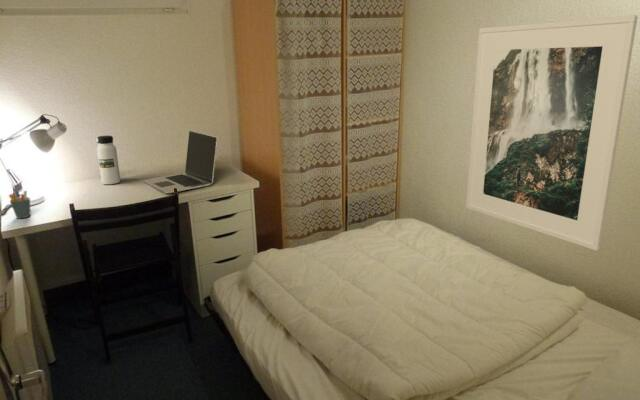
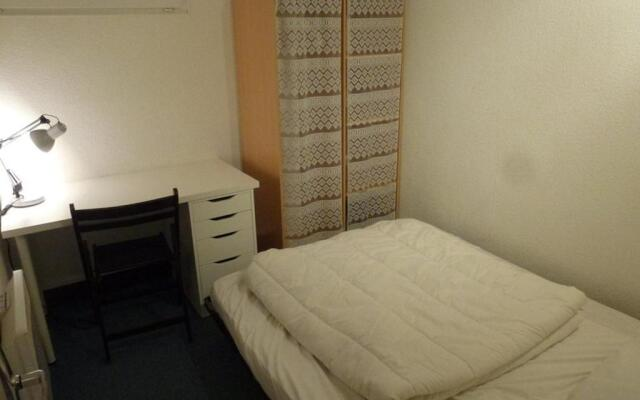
- pen holder (20, 203)
- water bottle (108, 159)
- laptop (186, 159)
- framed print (534, 130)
